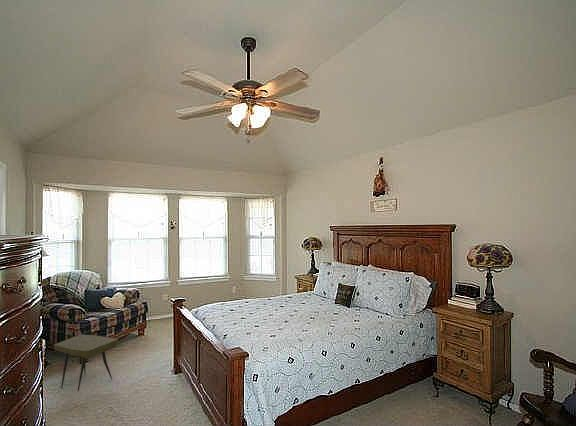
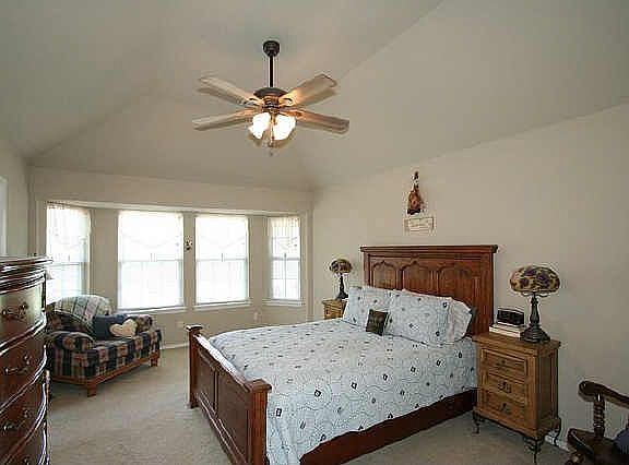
- side table (85, 360)
